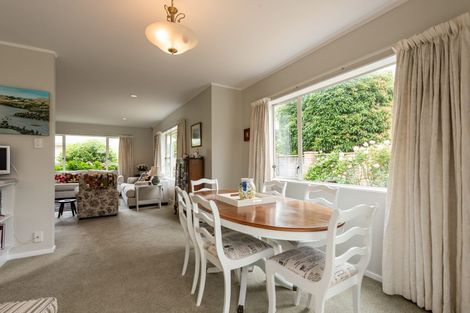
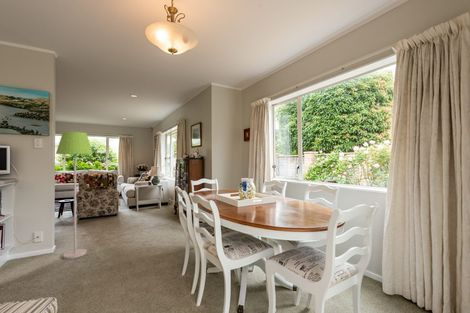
+ floor lamp (75, 193)
